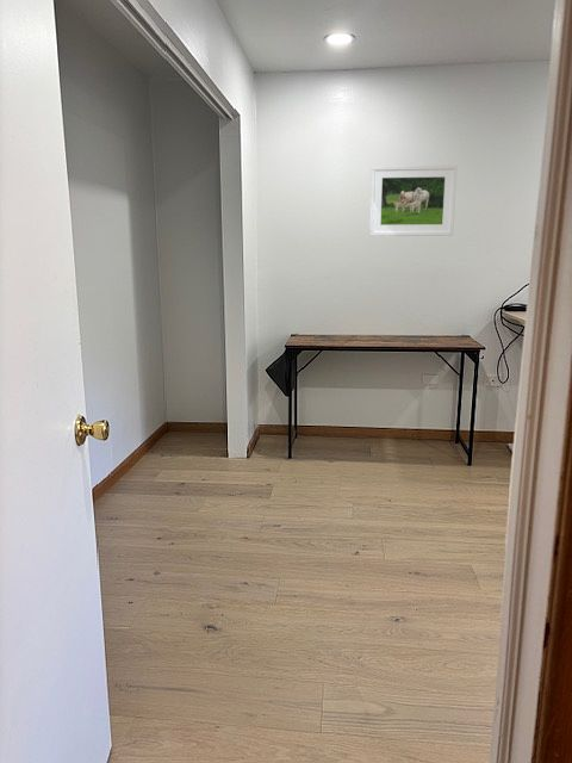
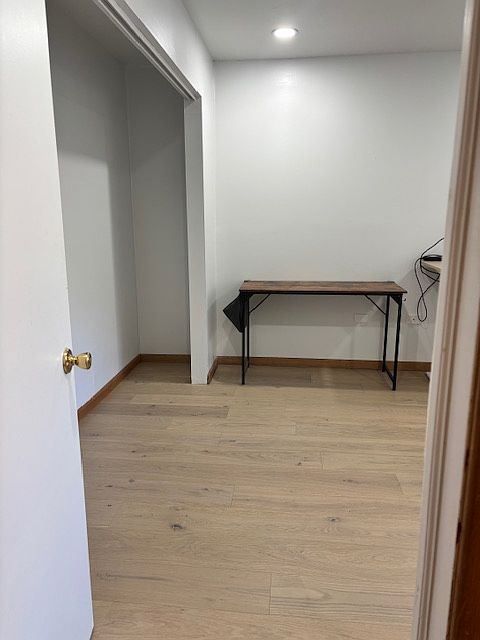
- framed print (411, 200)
